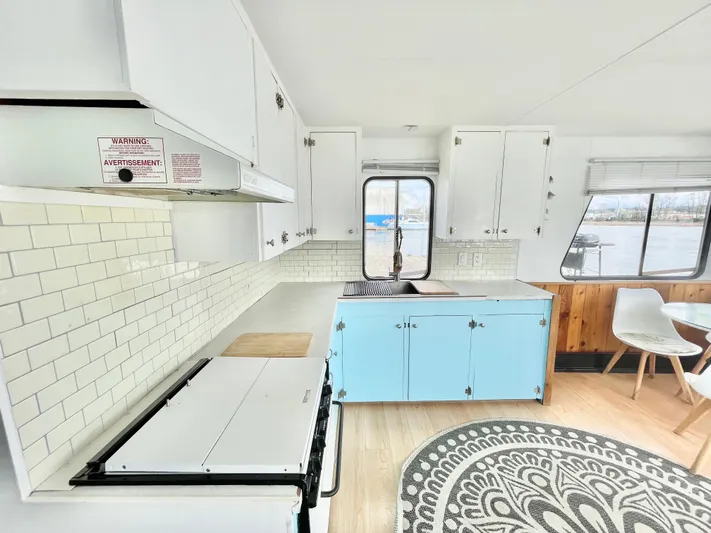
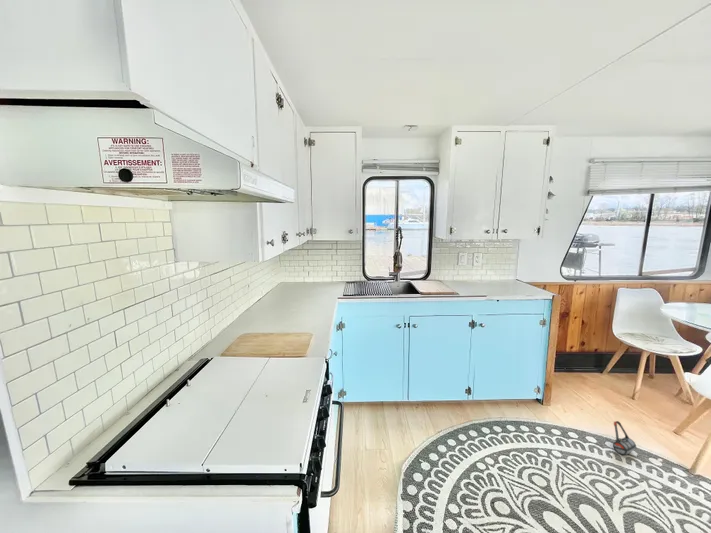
+ bag (635, 447)
